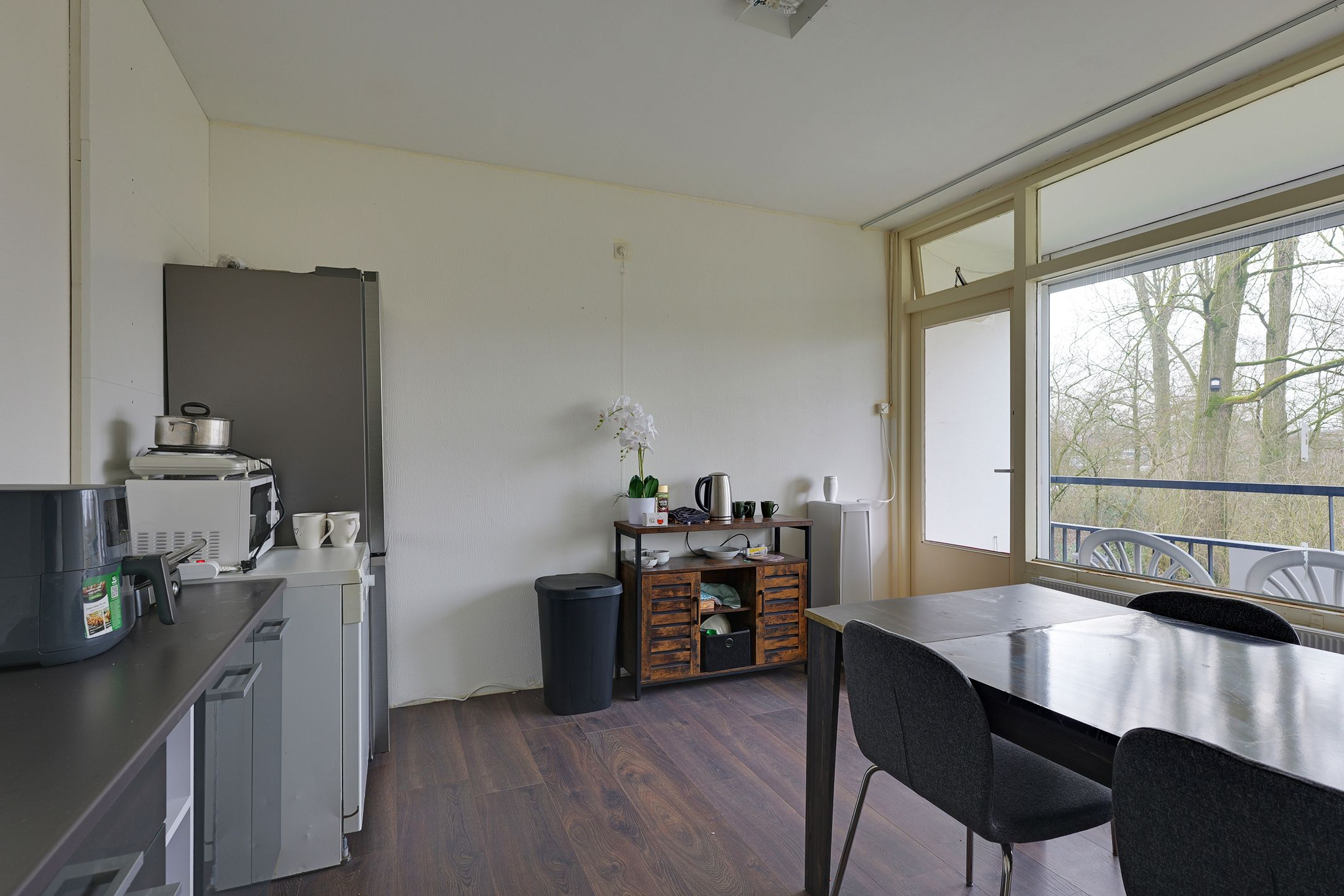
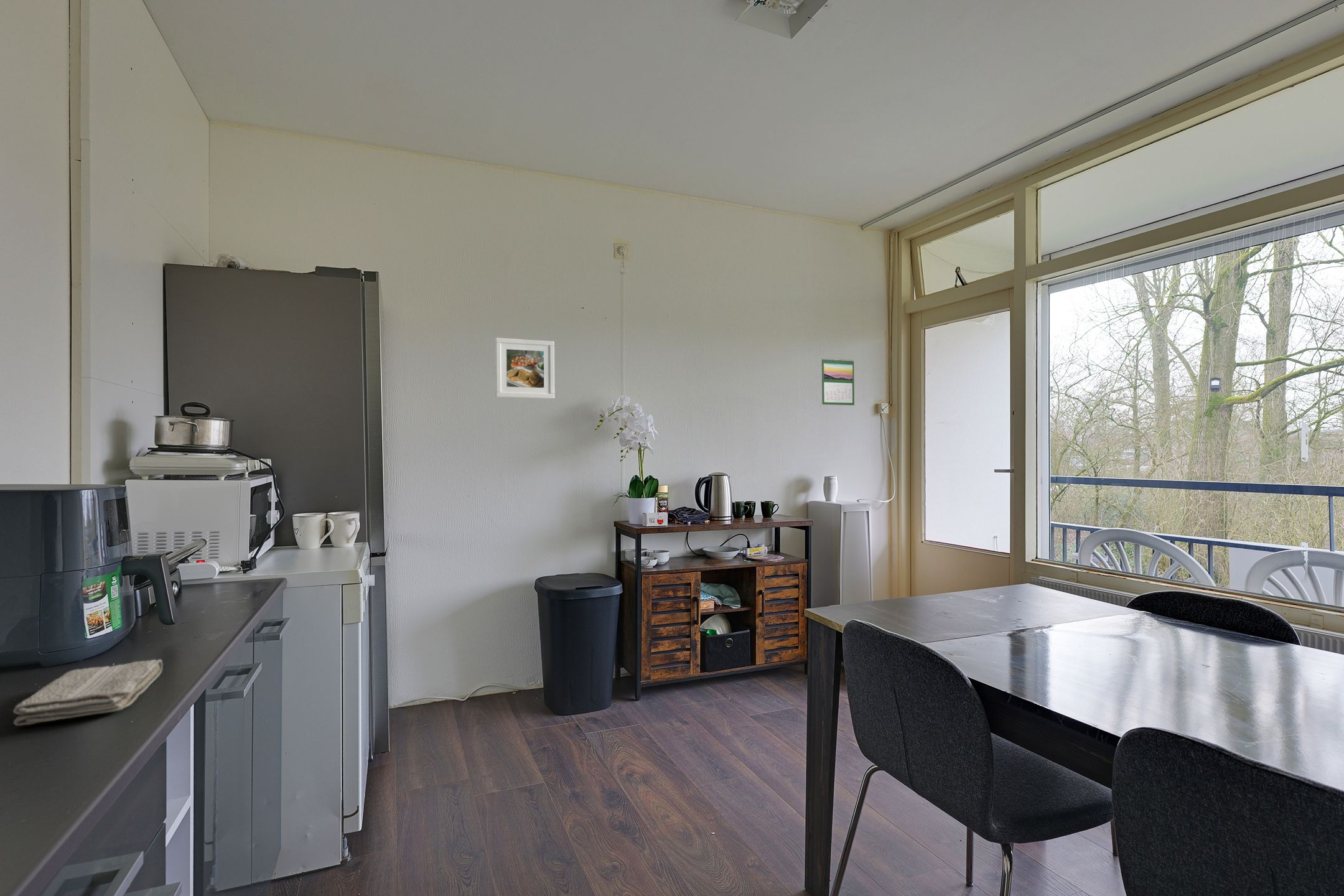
+ washcloth (95, 687)
+ calendar (838, 381)
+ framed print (525, 368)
